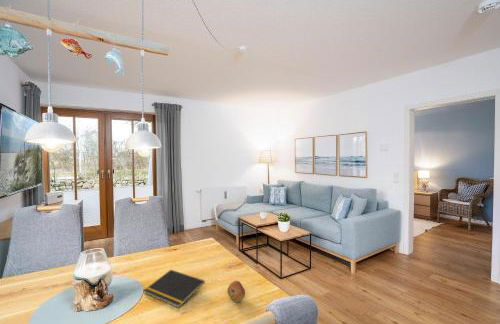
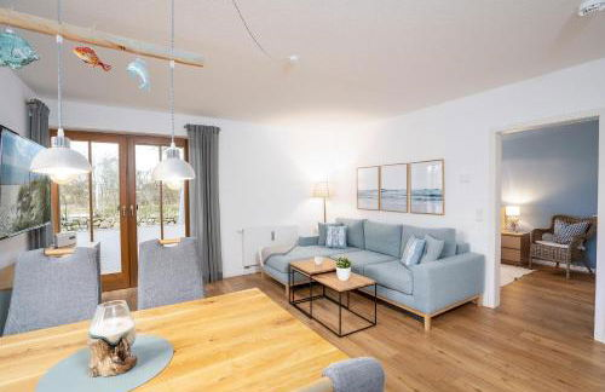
- notepad (174, 286)
- fruit (236, 291)
